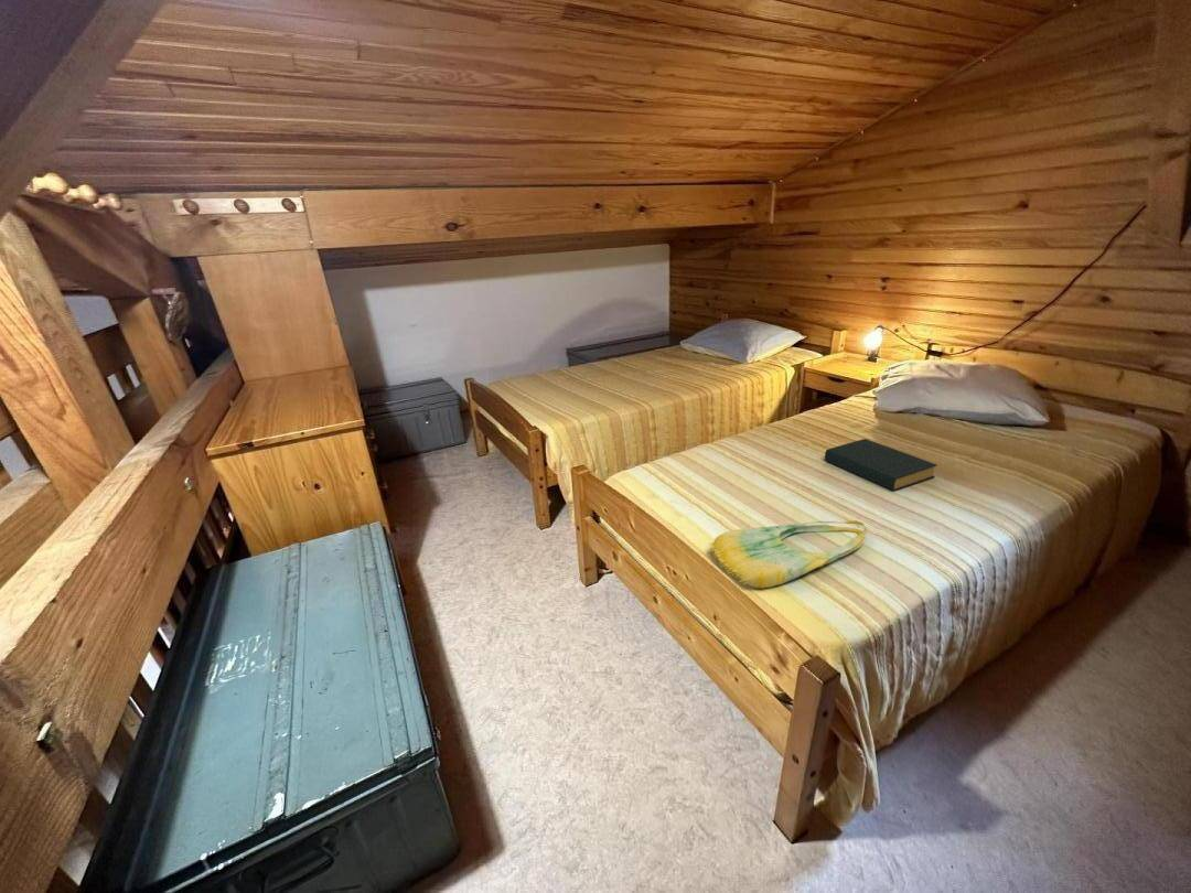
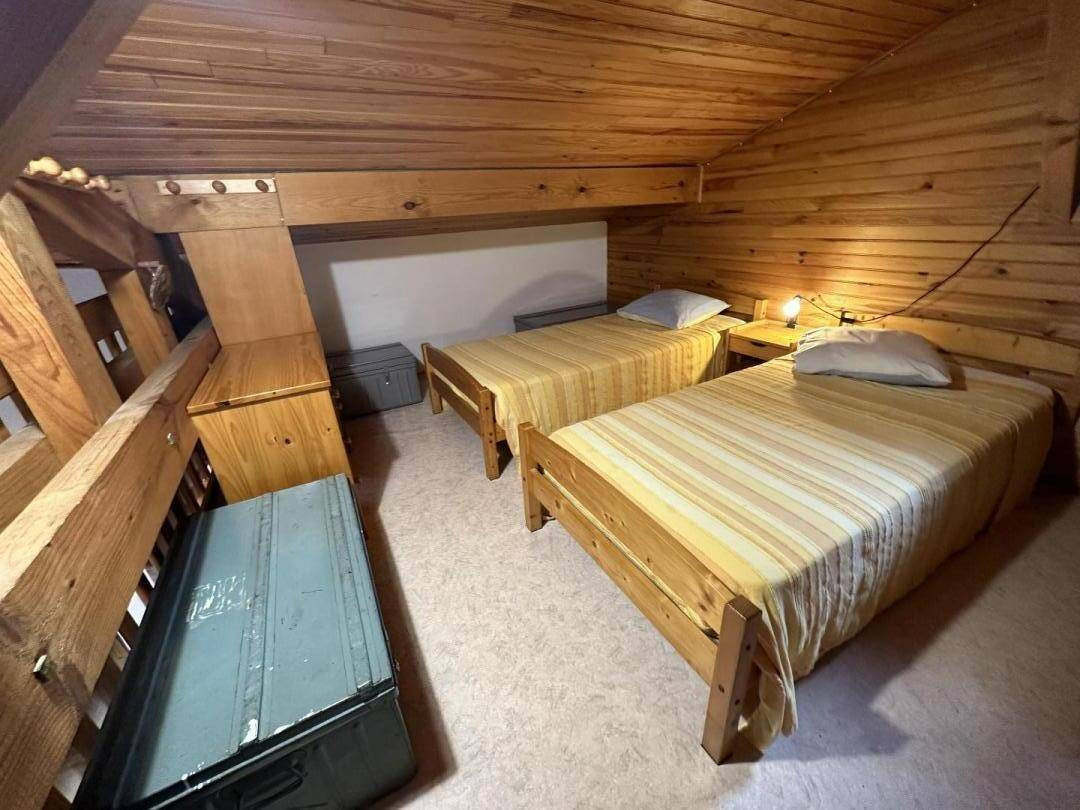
- hardback book (878, 462)
- tote bag (792, 549)
